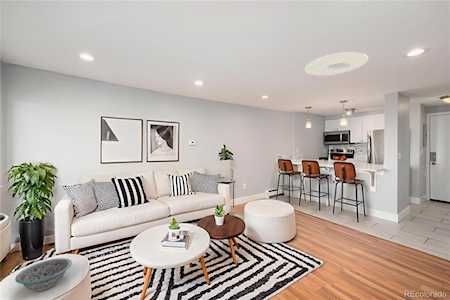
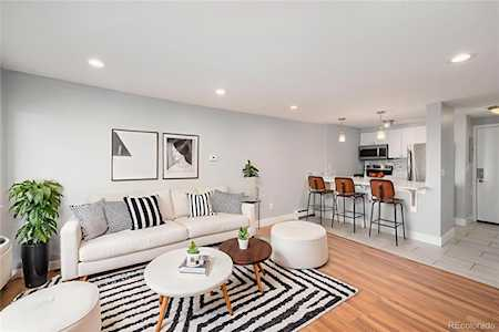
- ceiling light (334, 62)
- decorative bowl (45, 277)
